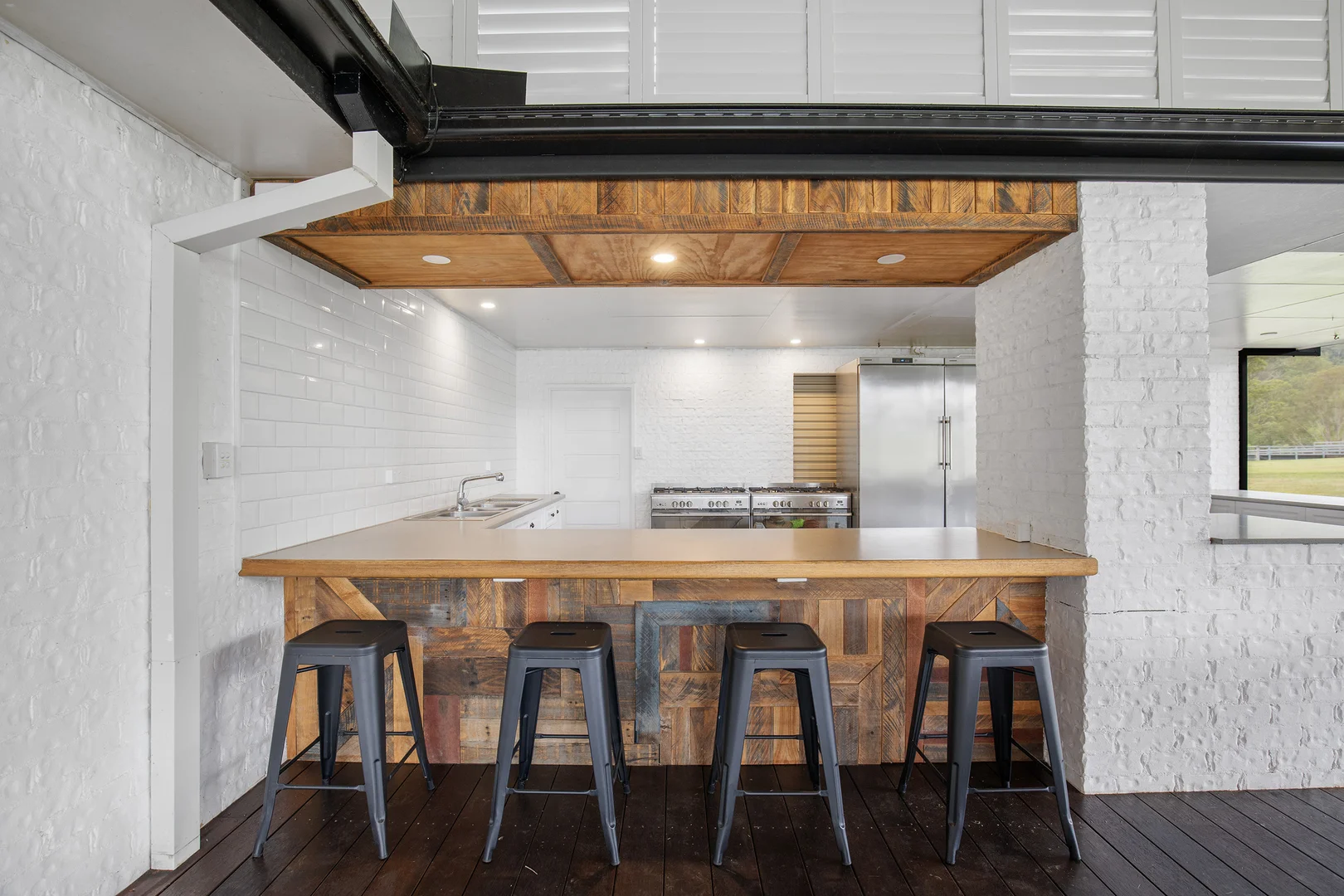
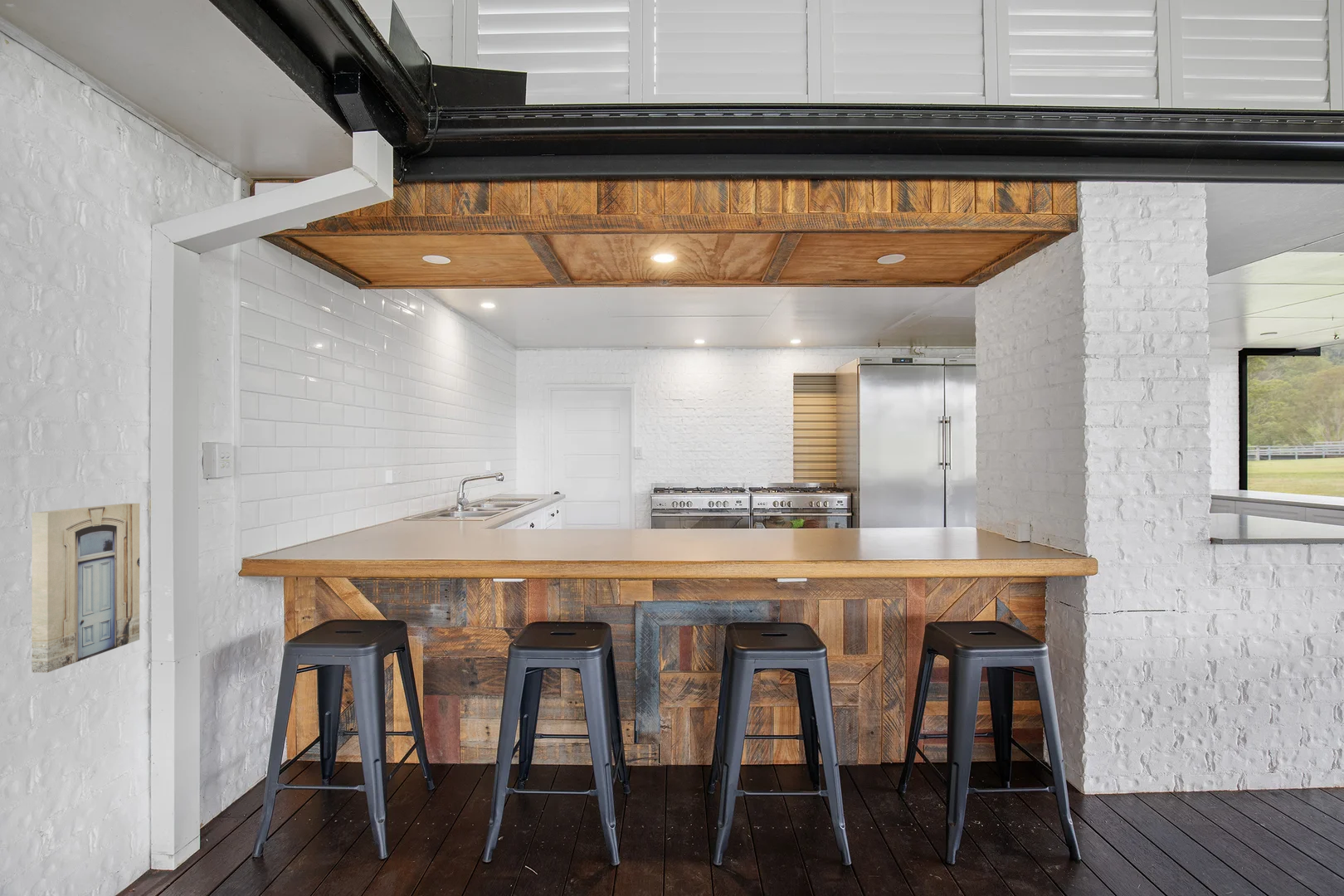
+ wall art (90, 581)
